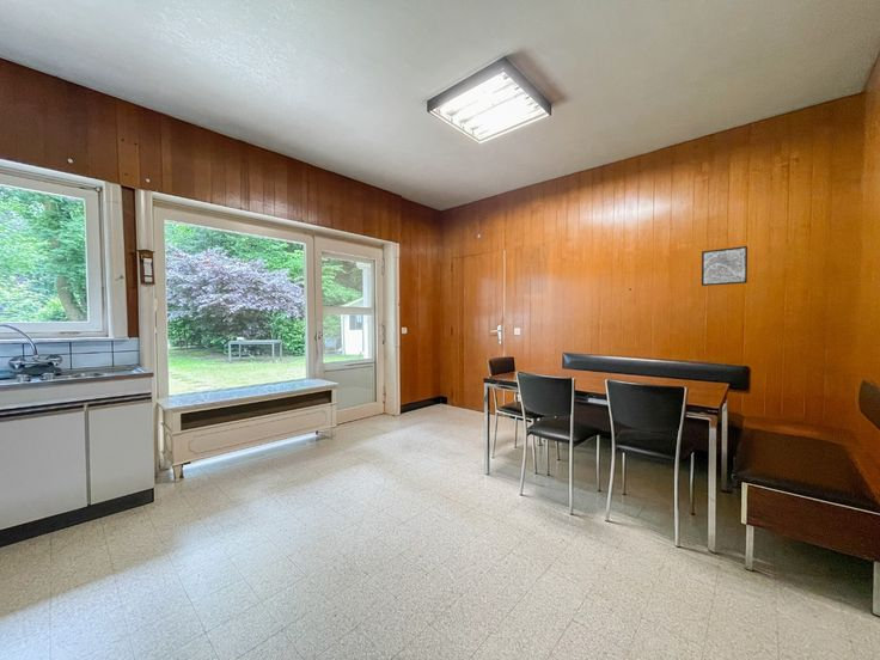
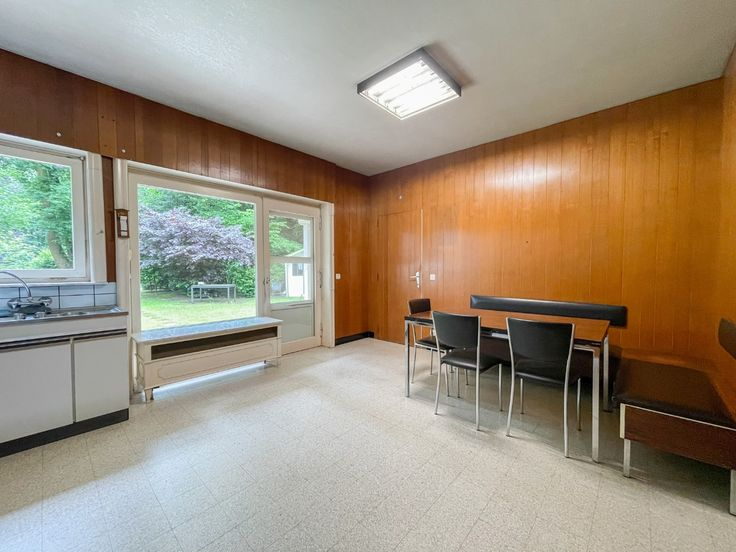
- wall art (723, 267)
